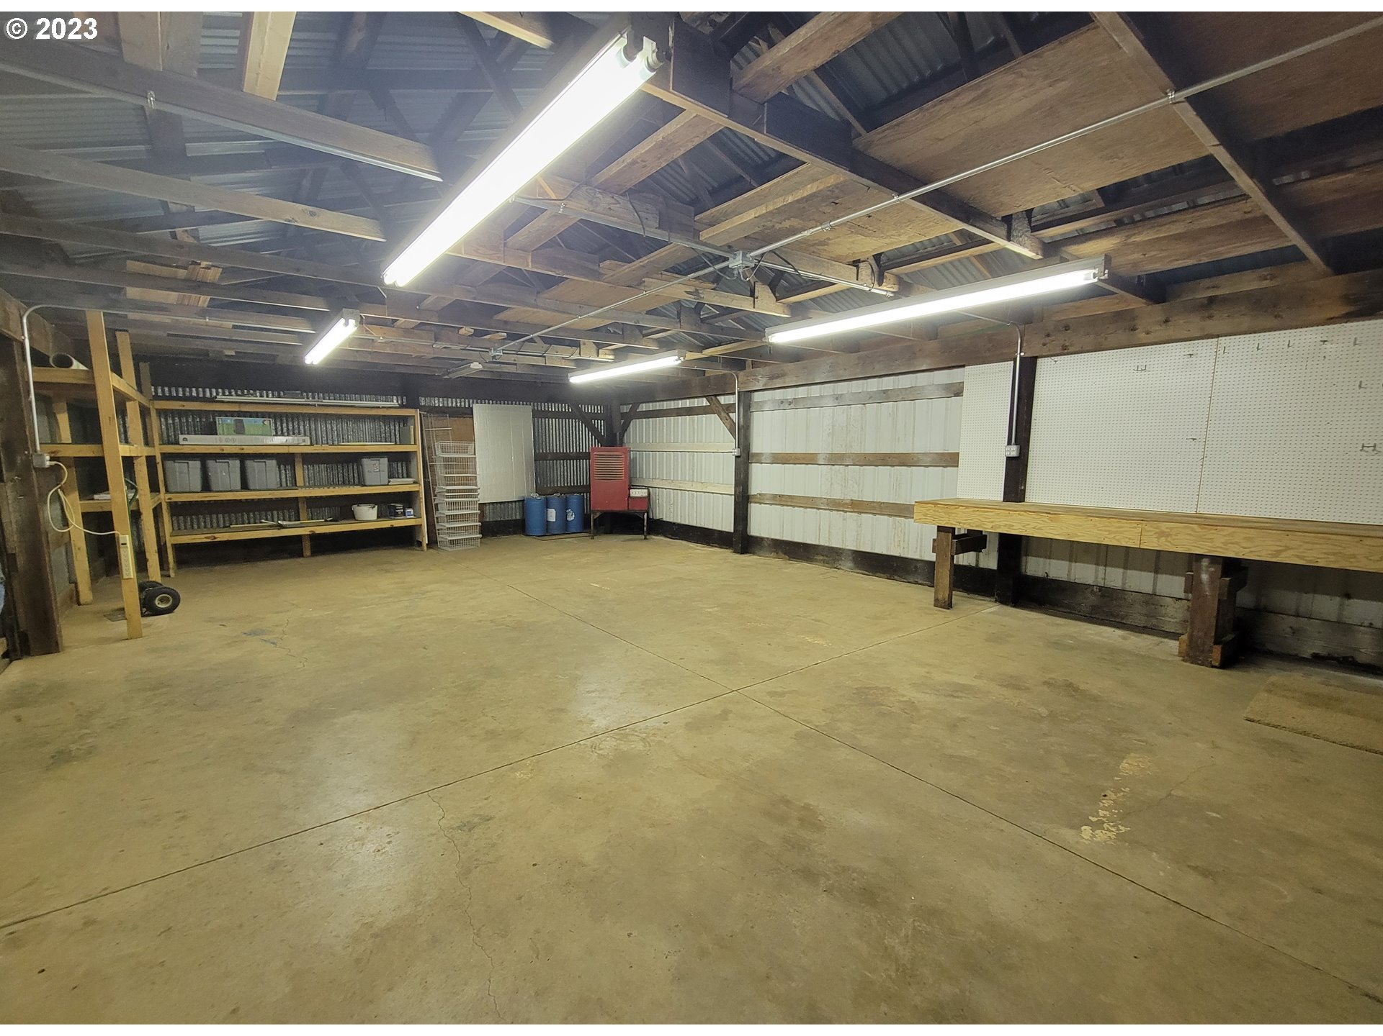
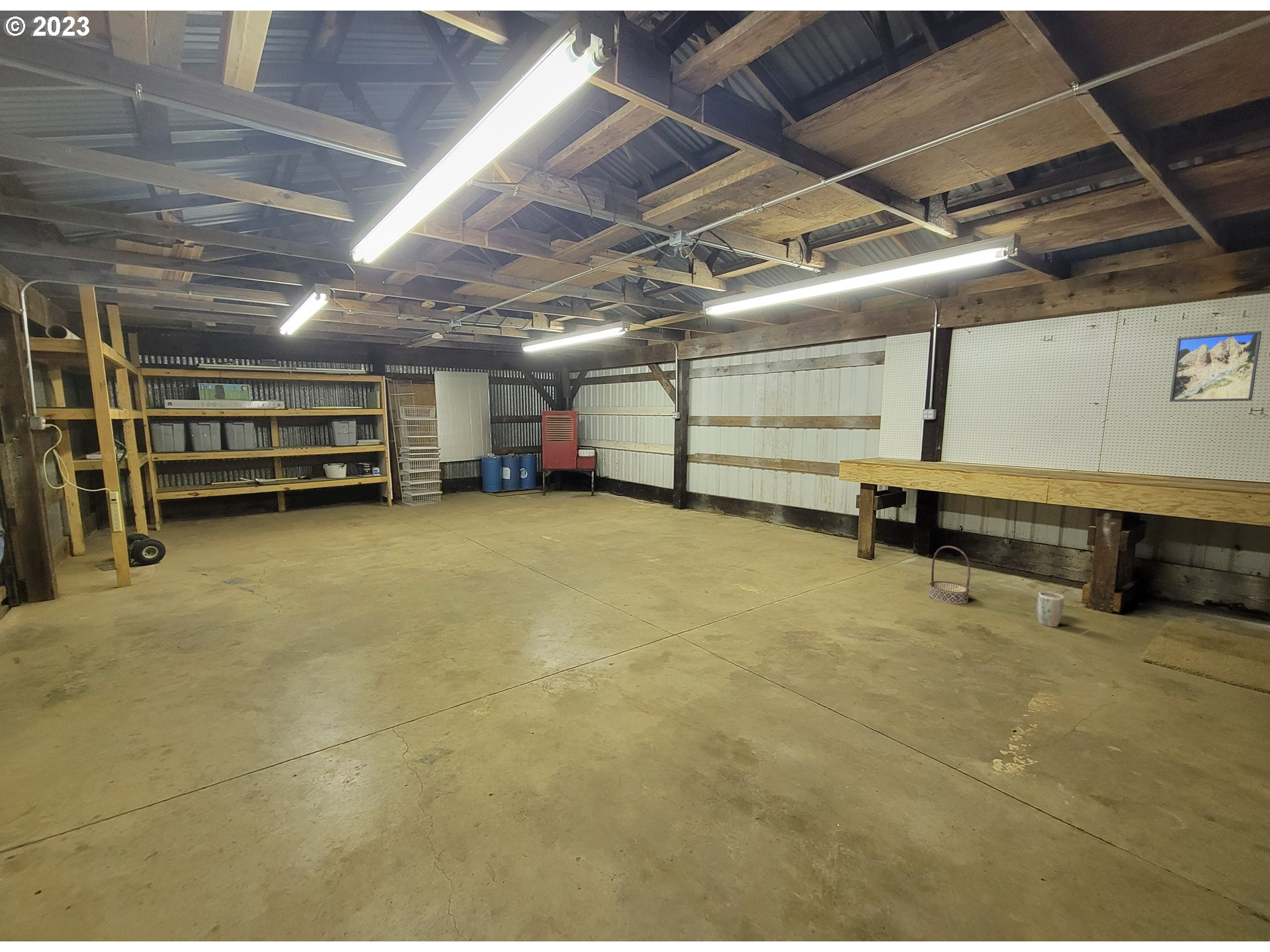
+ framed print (1213, 368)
+ plant pot (1049, 610)
+ basket (950, 582)
